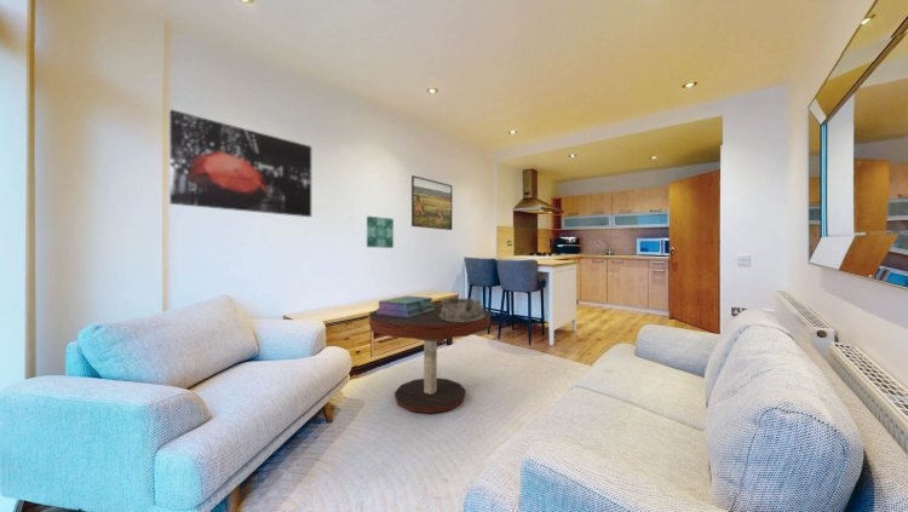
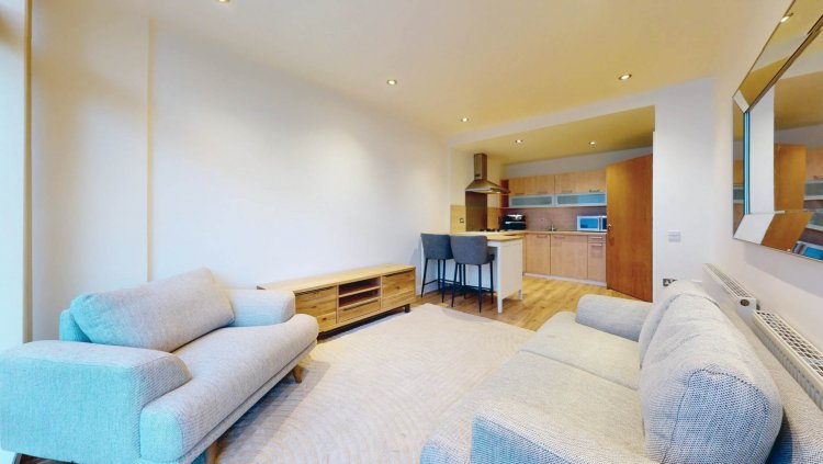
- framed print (432, 205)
- wall art (251, 171)
- coffee table (430, 353)
- wall art (380, 232)
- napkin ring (461, 306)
- stack of books (406, 305)
